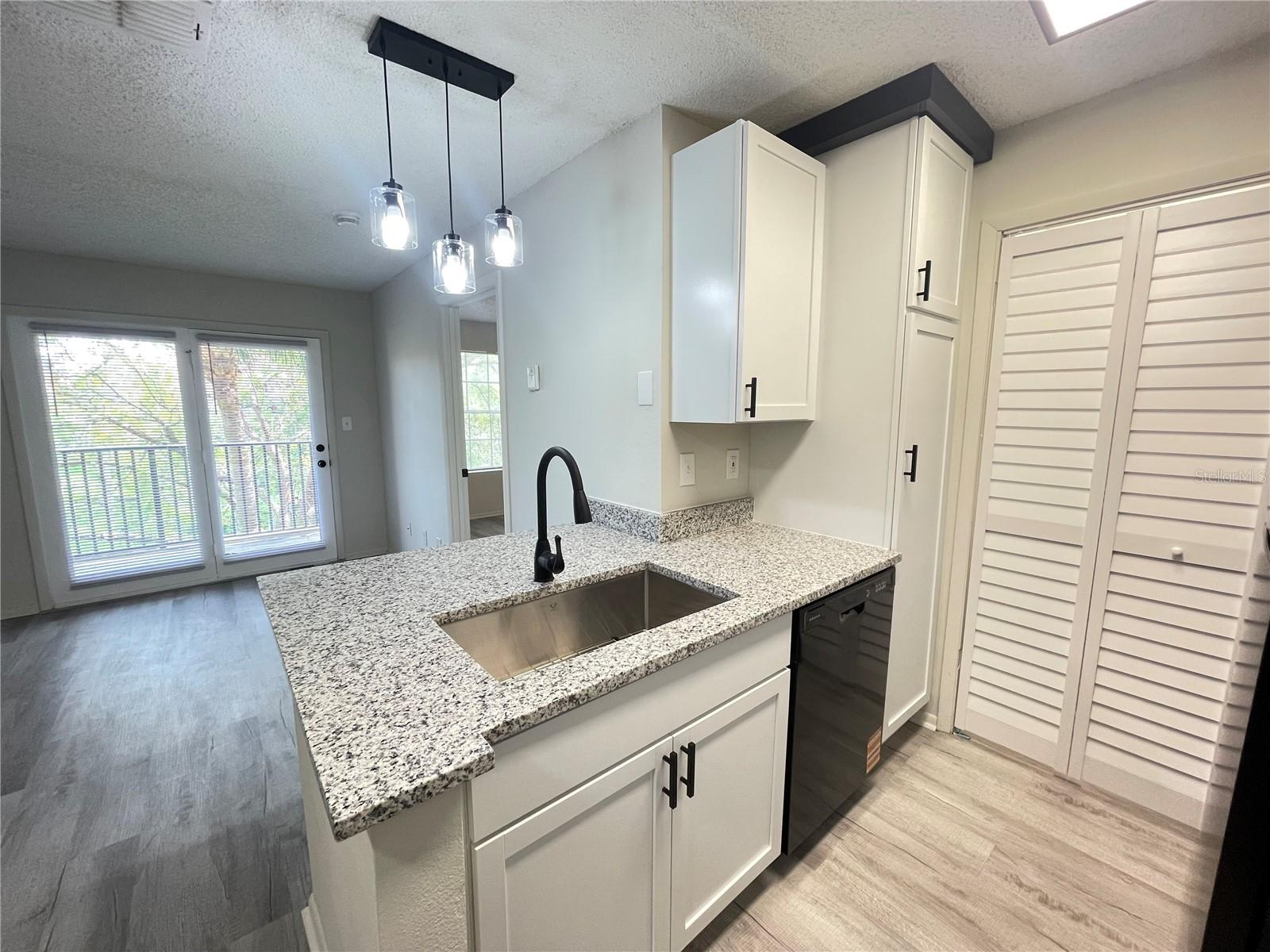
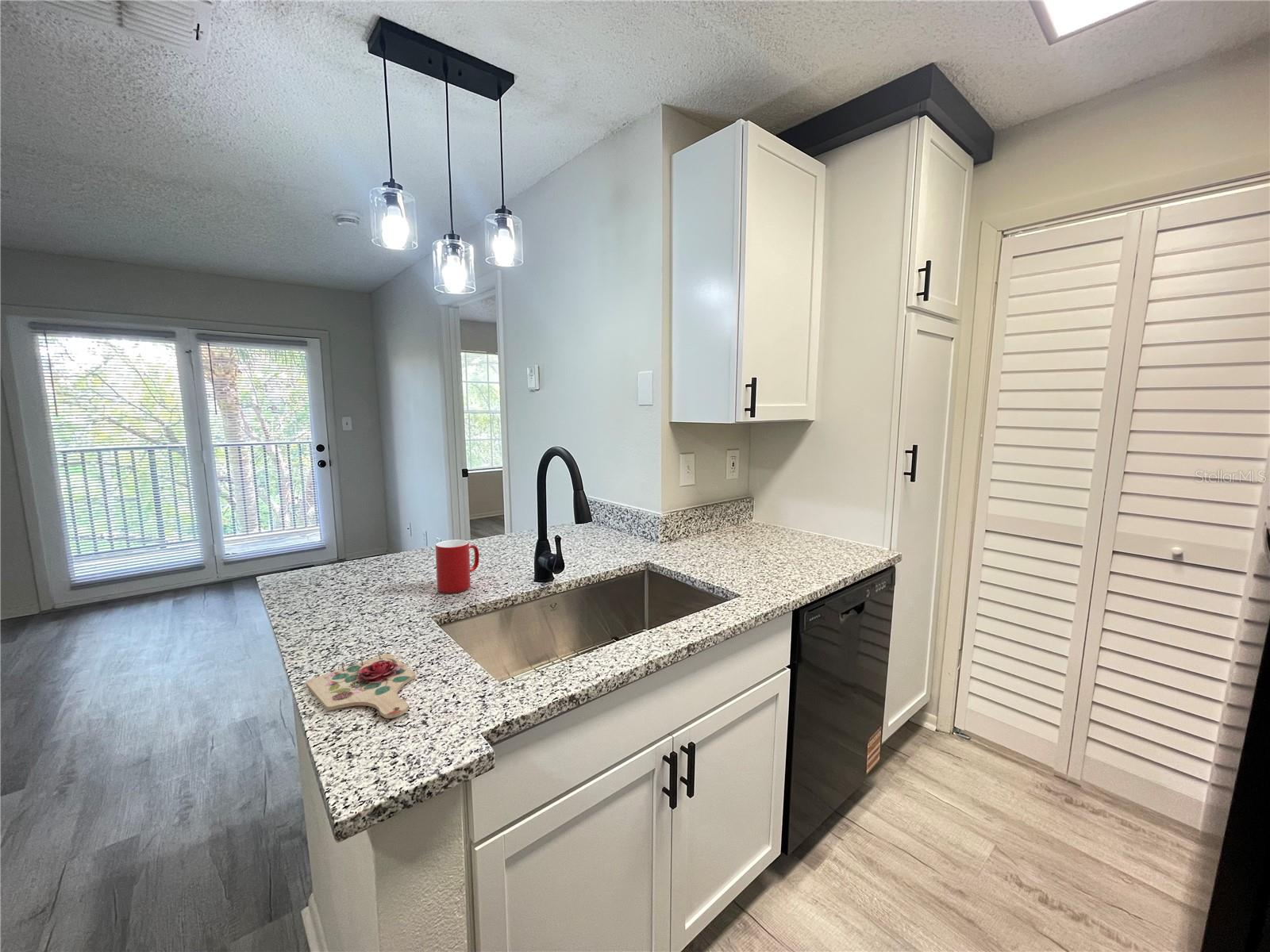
+ cutting board (371, 684)
+ cup (460, 564)
